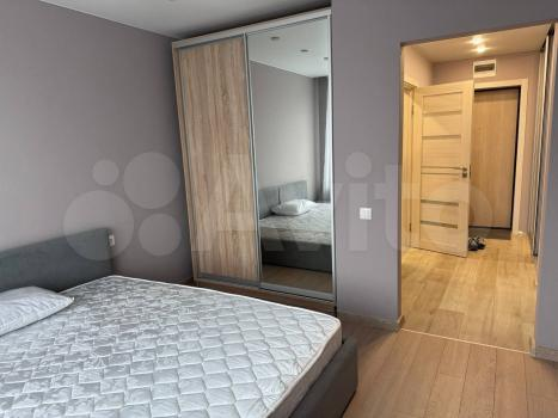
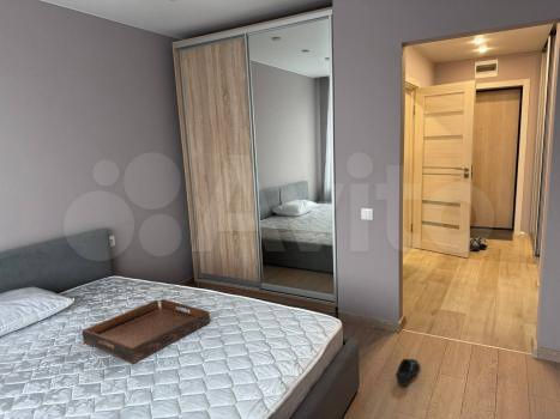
+ shoe (407, 369)
+ serving tray (149, 326)
